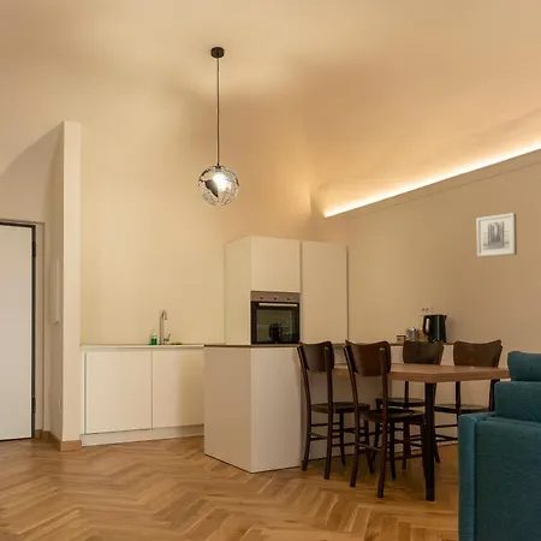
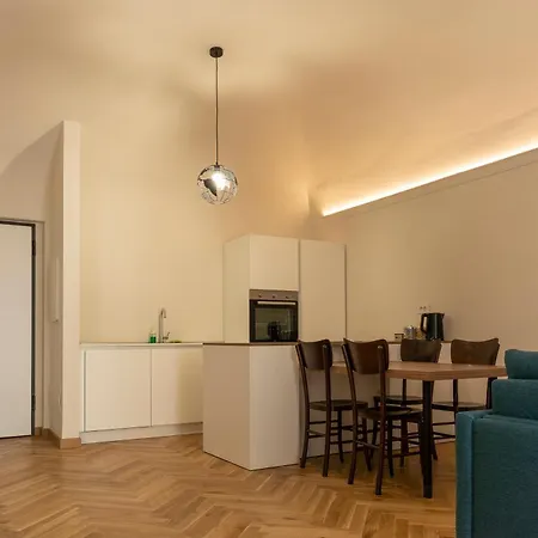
- wall art (495, 236)
